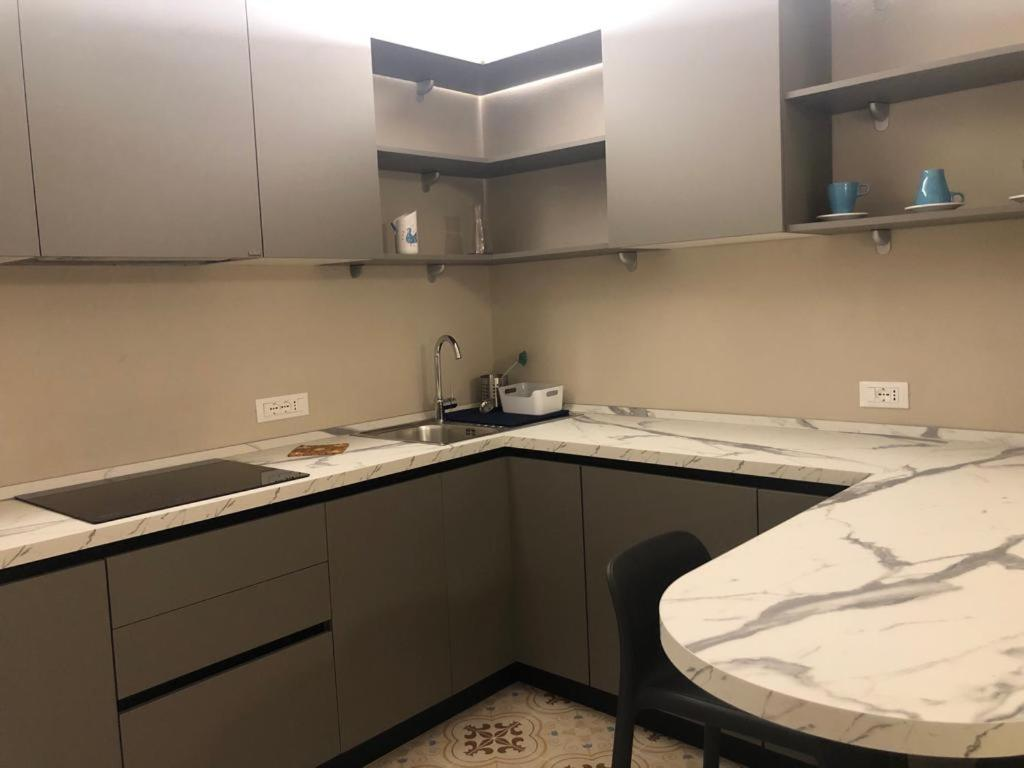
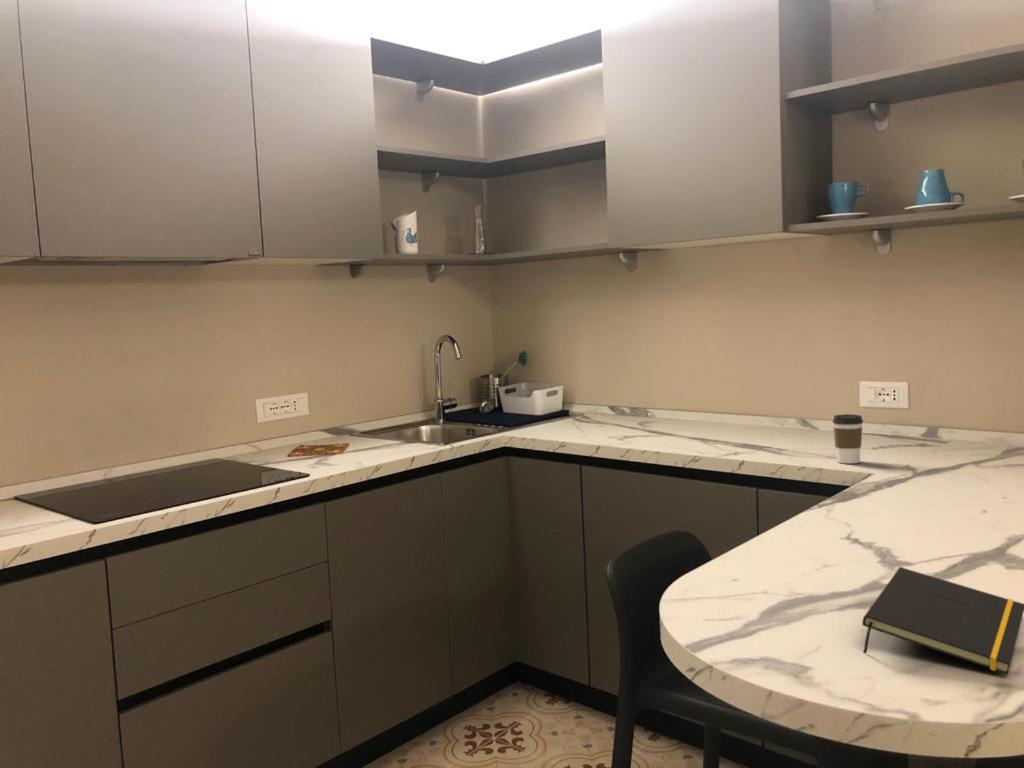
+ notepad (947, 614)
+ coffee cup (848, 438)
